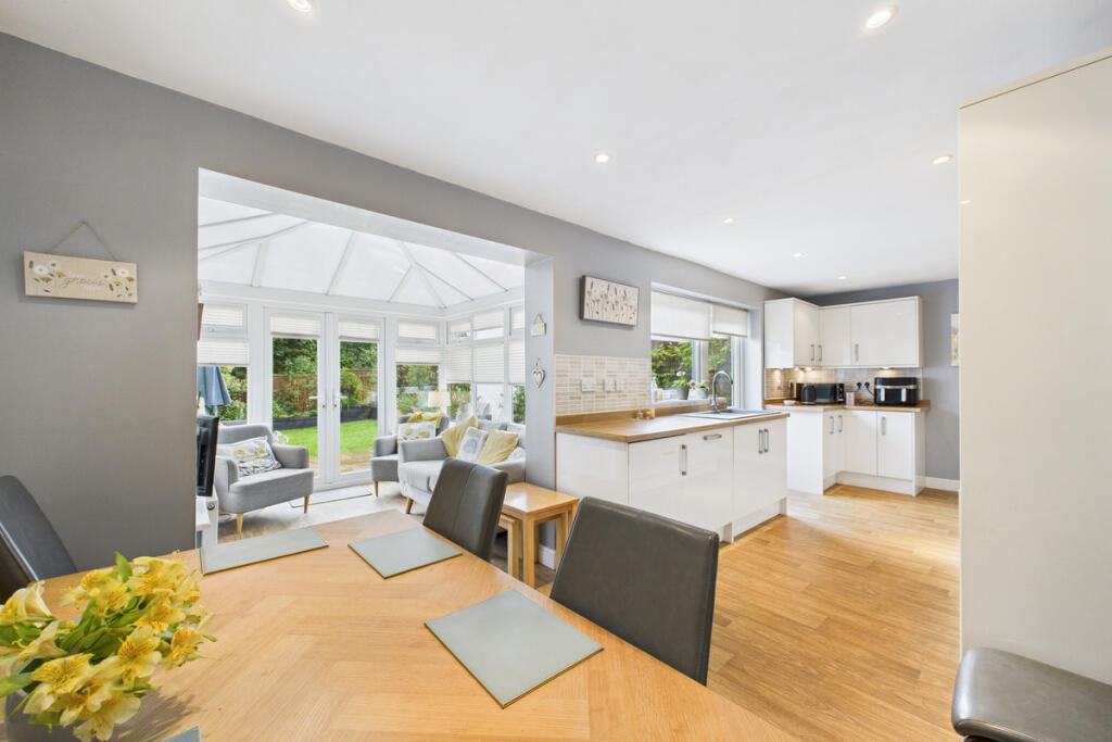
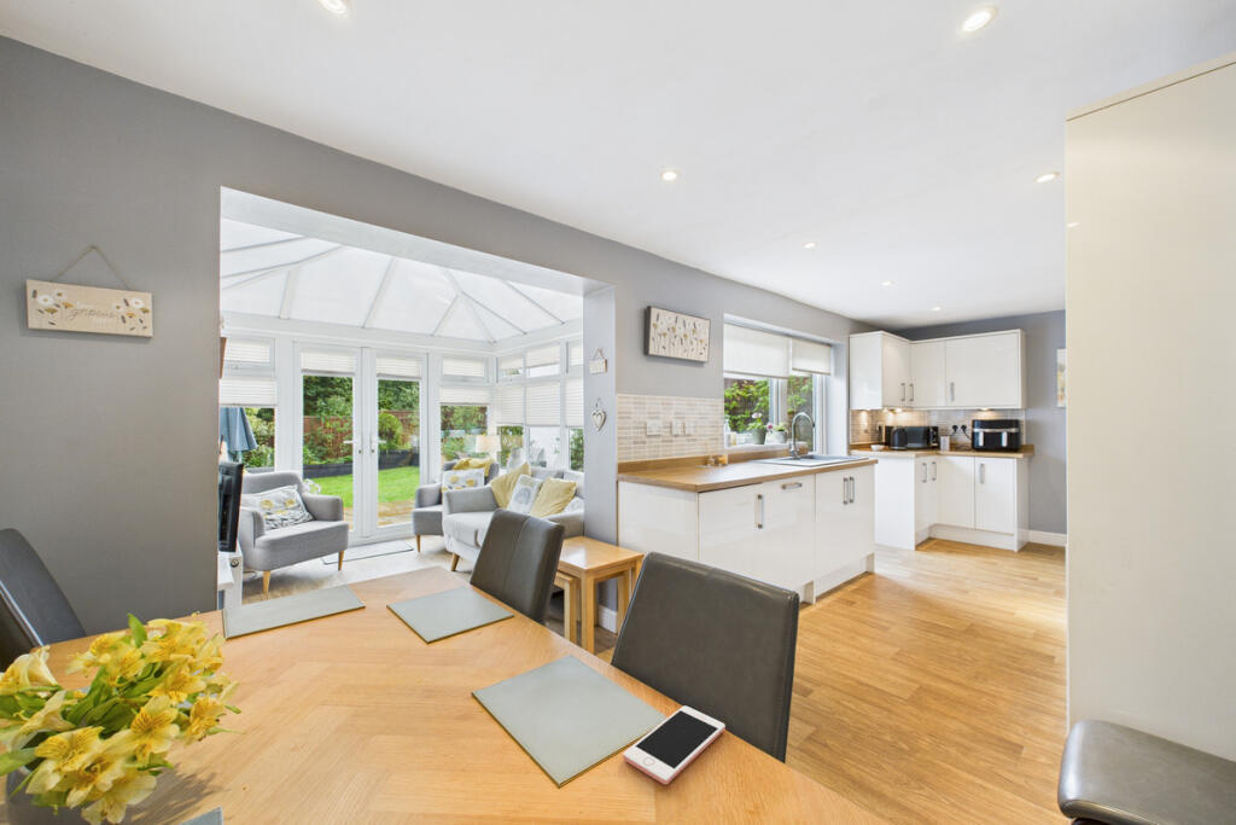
+ cell phone (676, 740)
